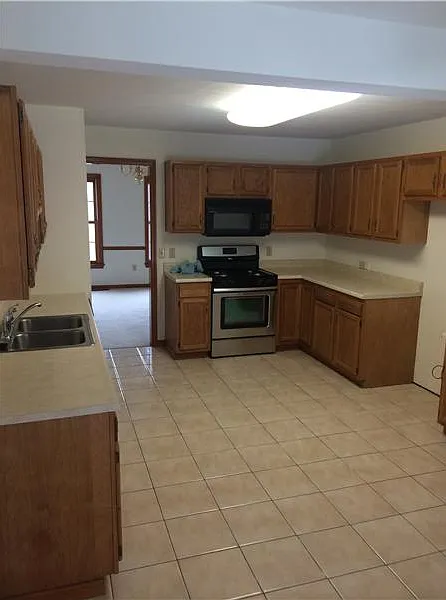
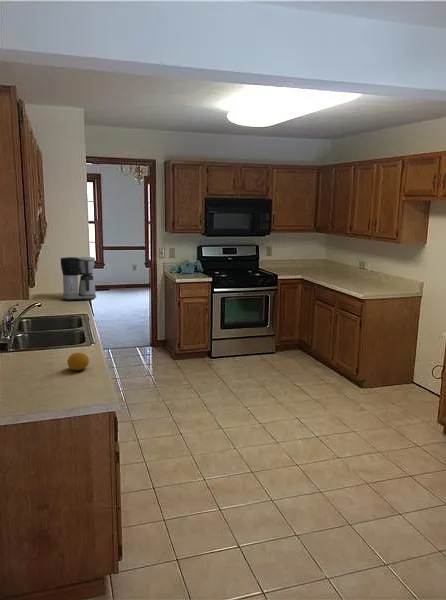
+ coffee maker (77, 278)
+ fruit (78, 361)
